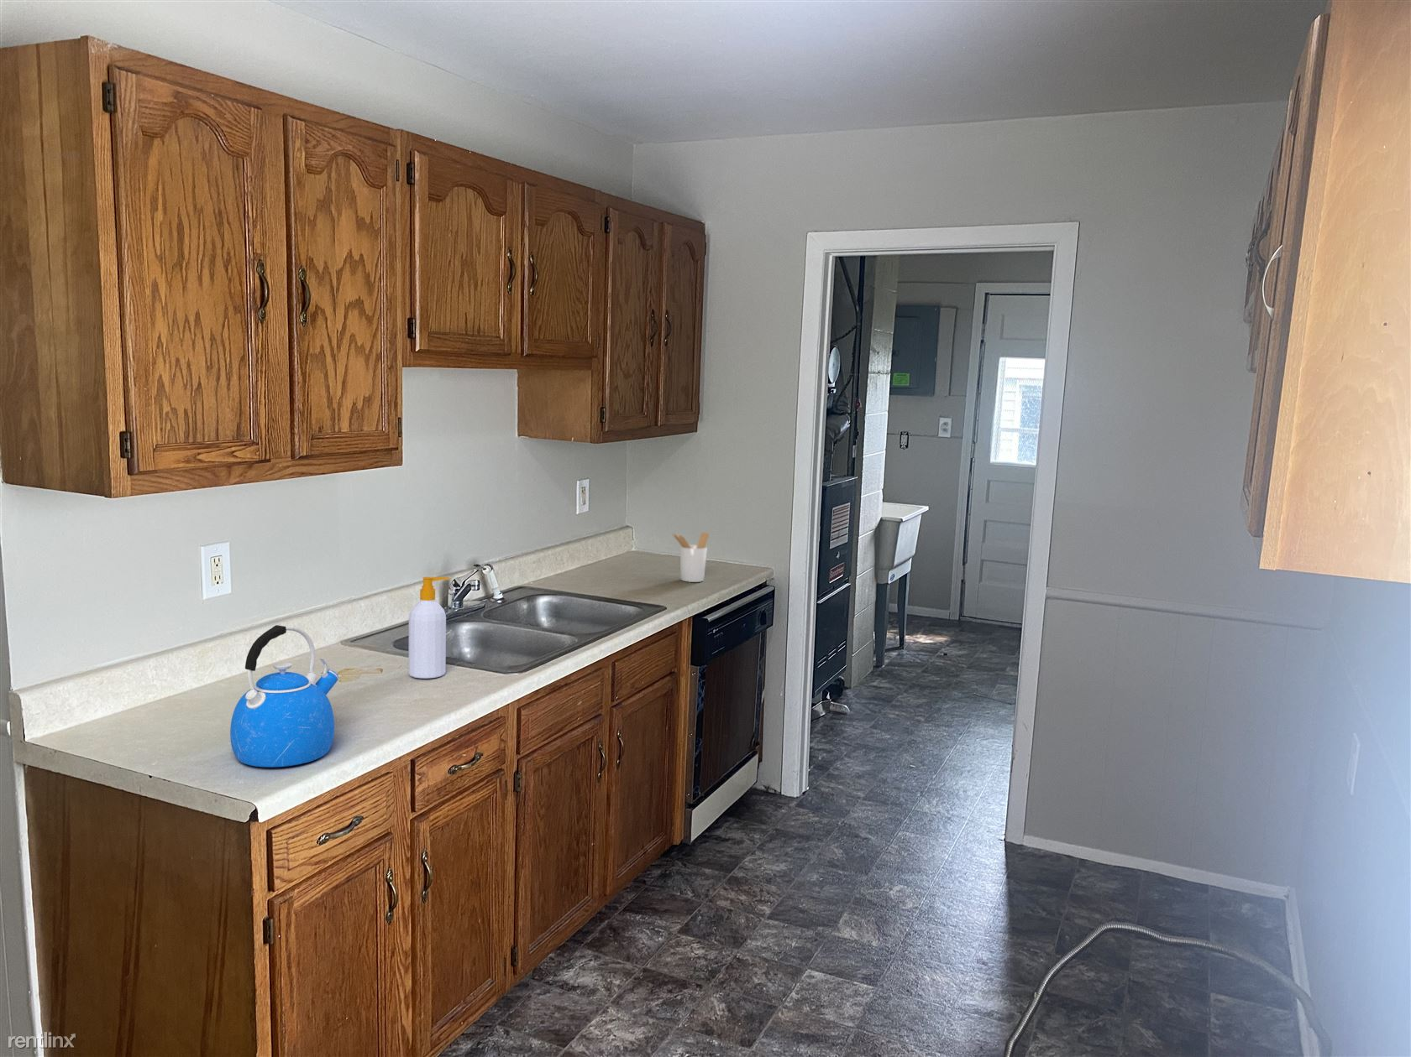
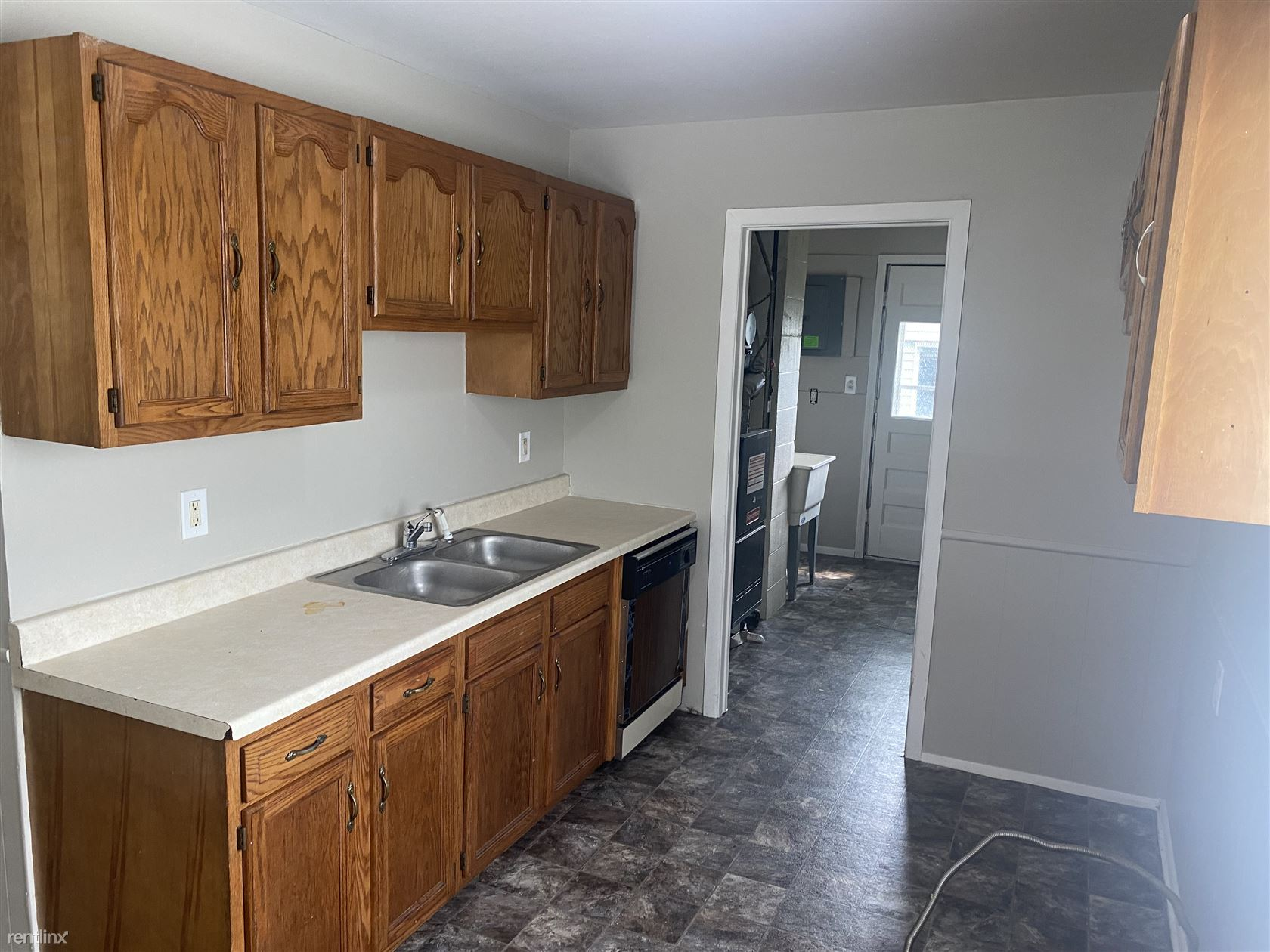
- kettle (291, 686)
- utensil holder (688, 555)
- soap bottle (429, 626)
